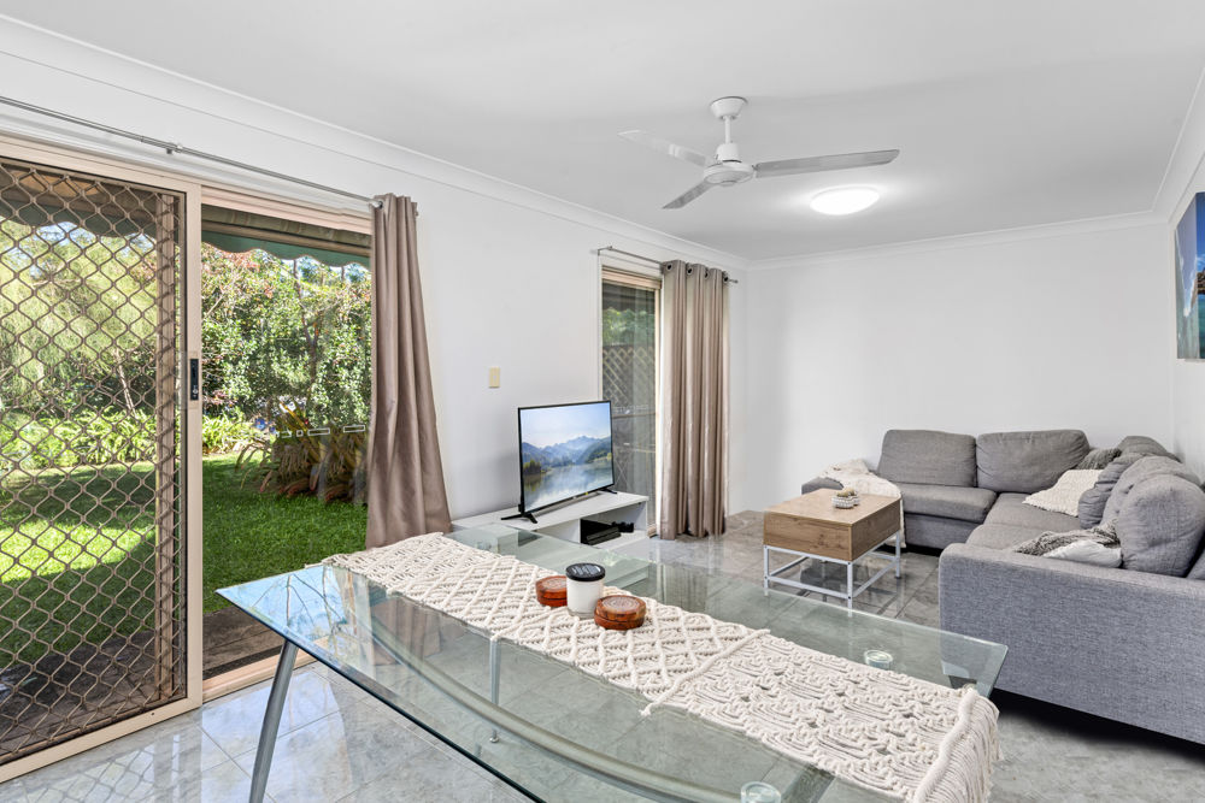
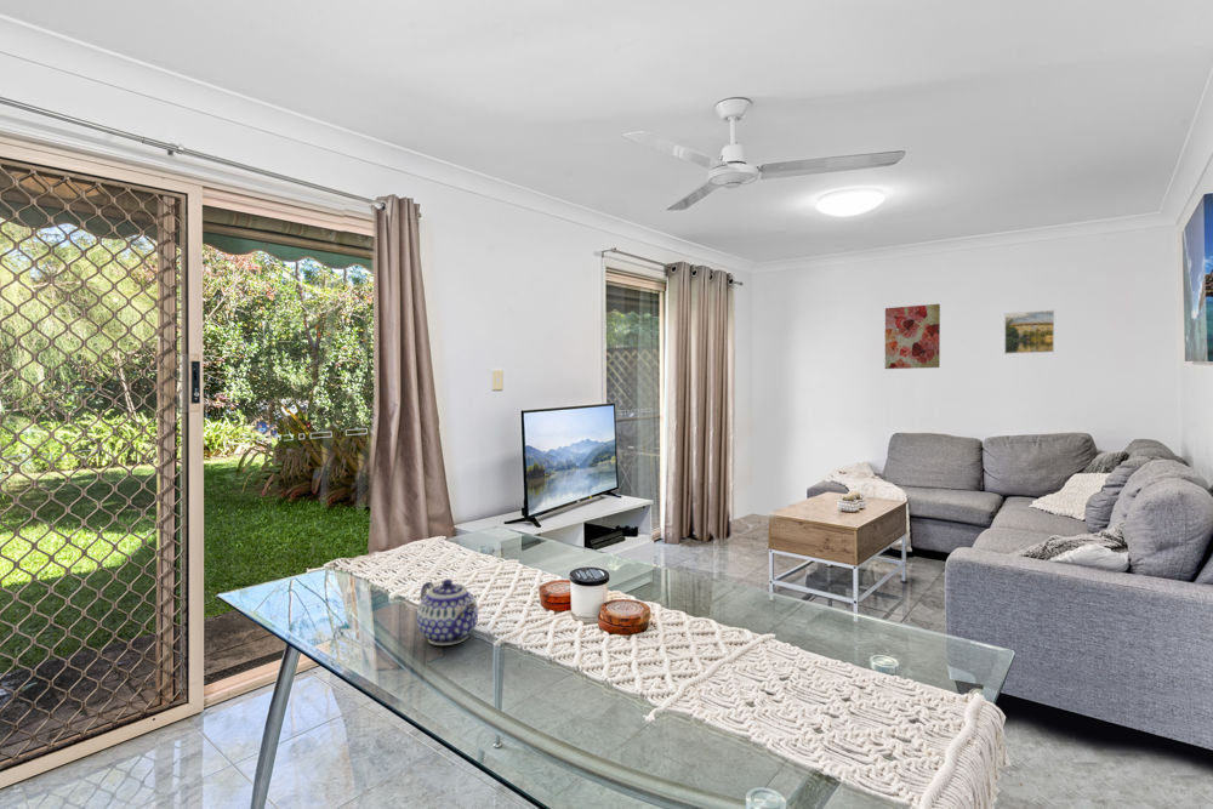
+ teapot (448, 608)
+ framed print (1029, 332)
+ wall art (911, 337)
